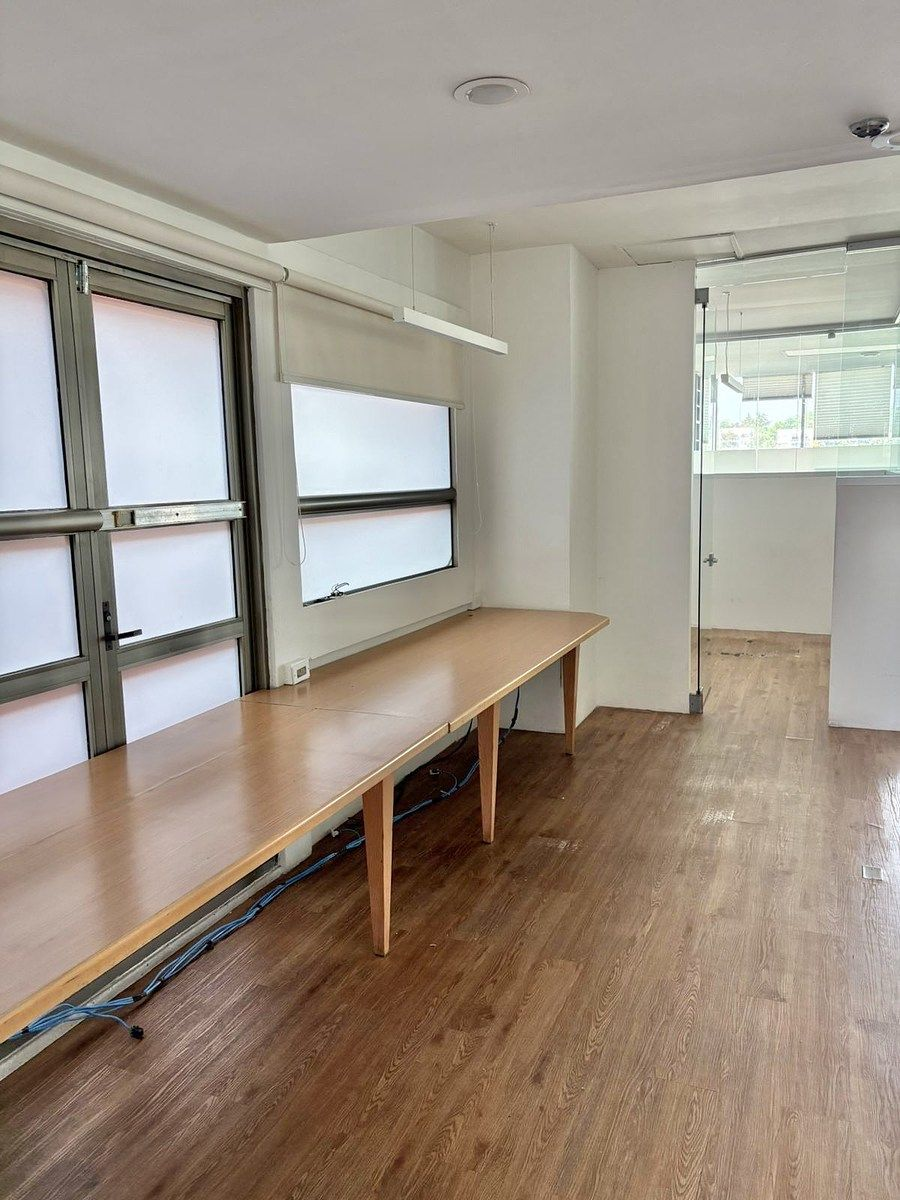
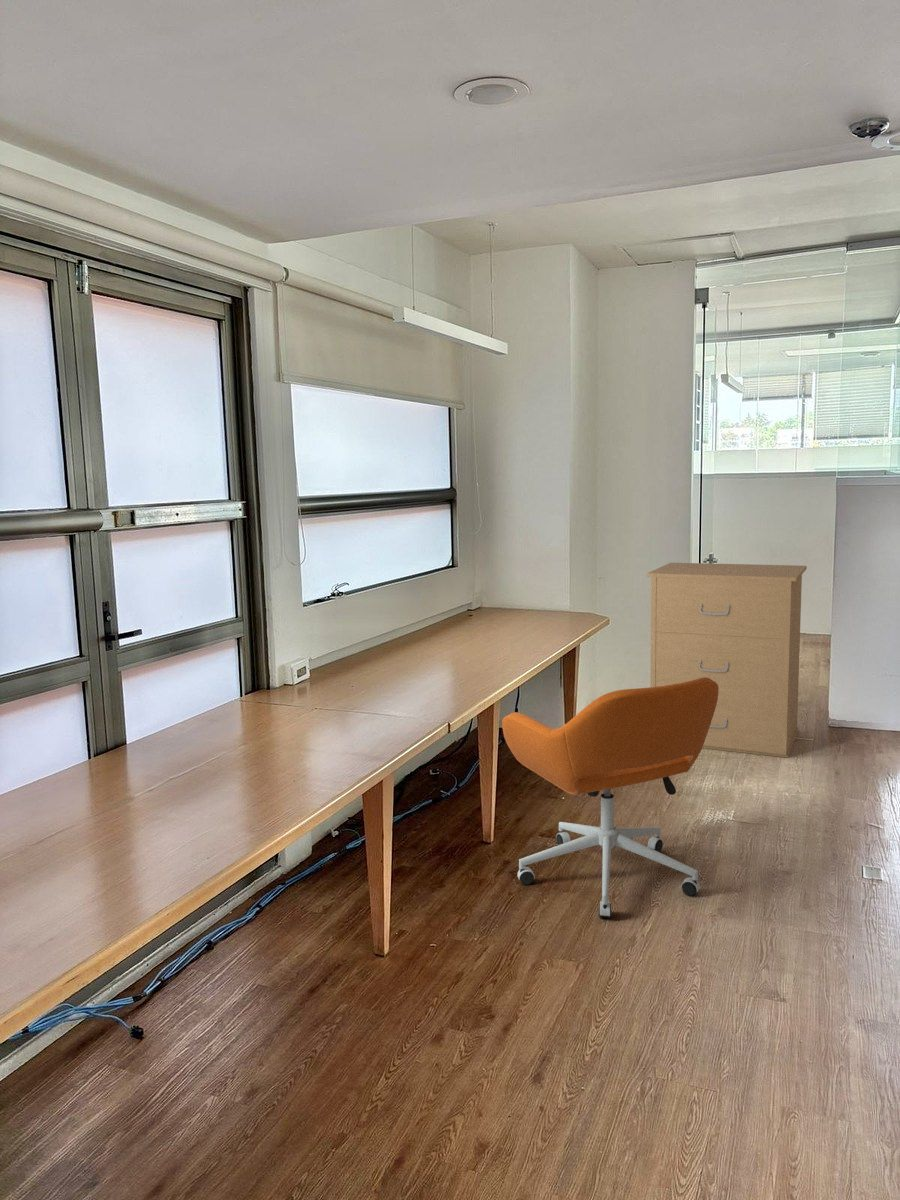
+ office chair (607, 772)
+ filing cabinet (726, 653)
